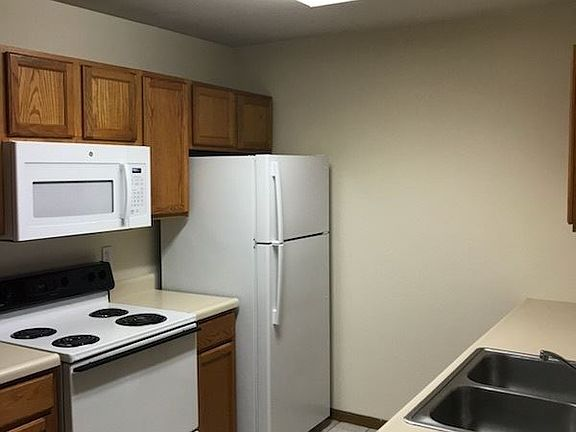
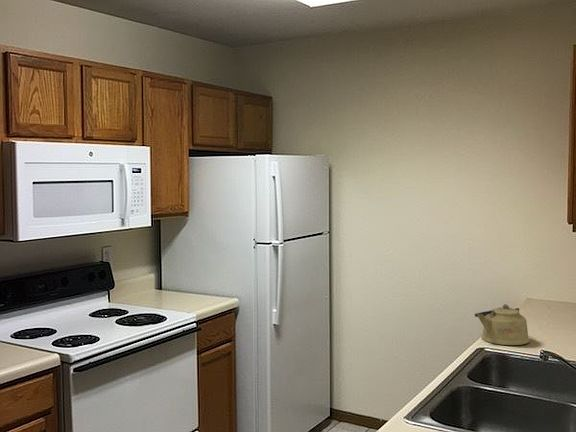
+ kettle (500, 321)
